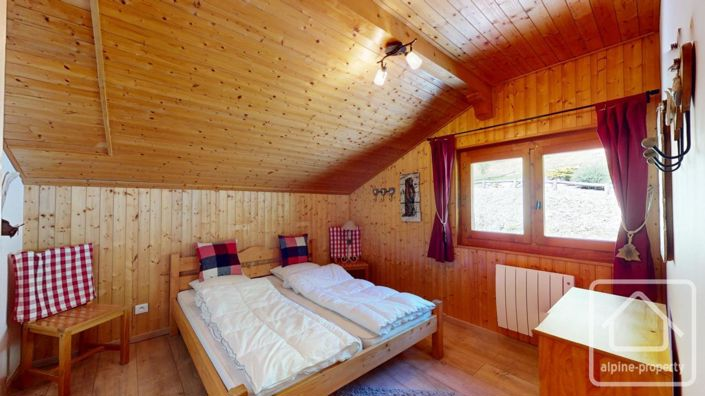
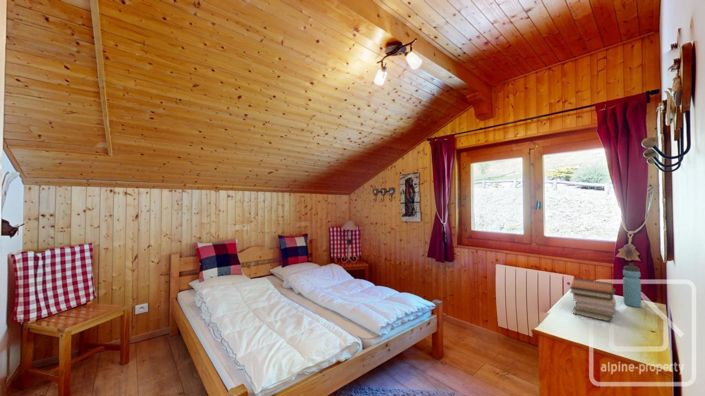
+ book stack (593, 298)
+ water bottle (631, 284)
